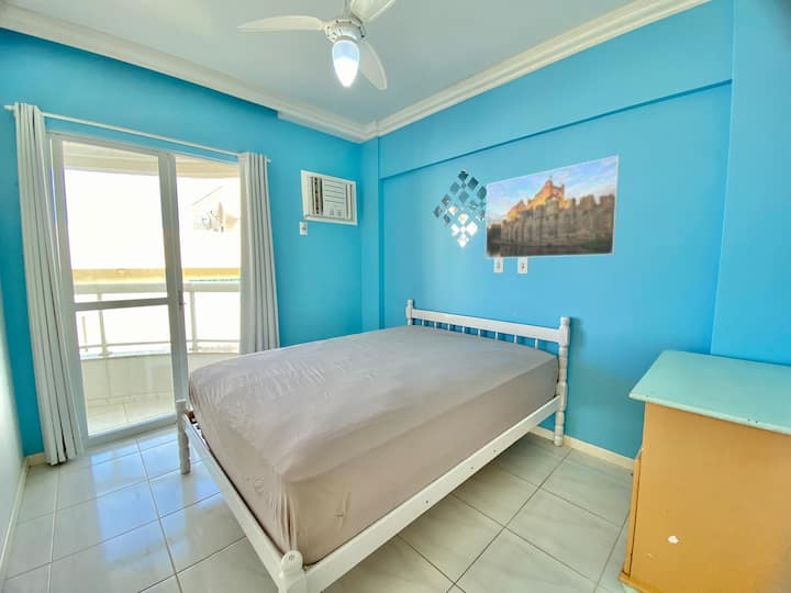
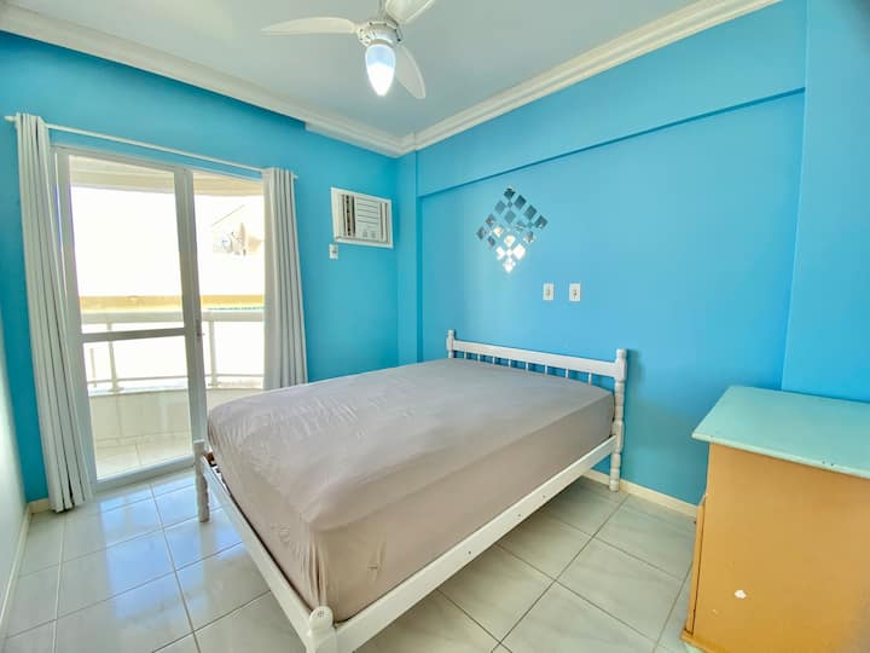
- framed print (542, 214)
